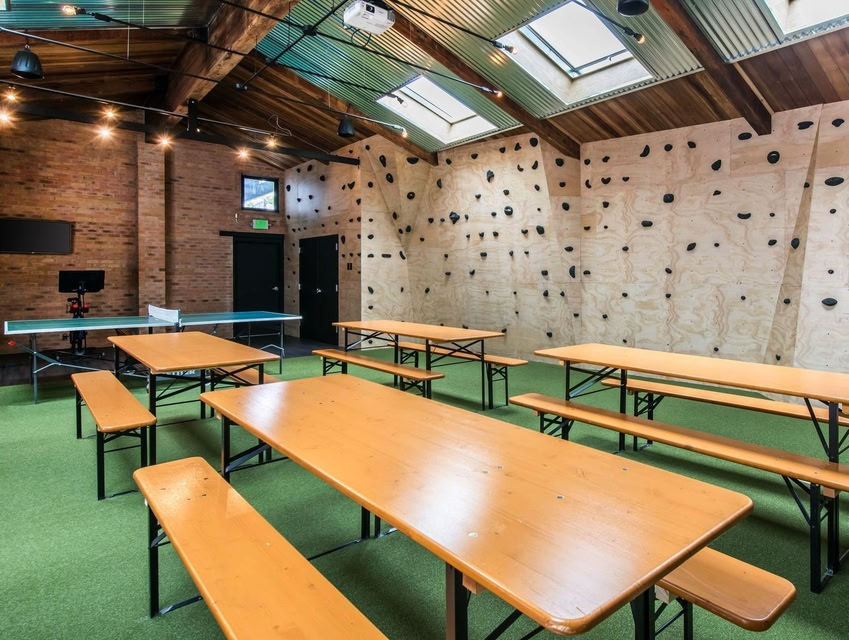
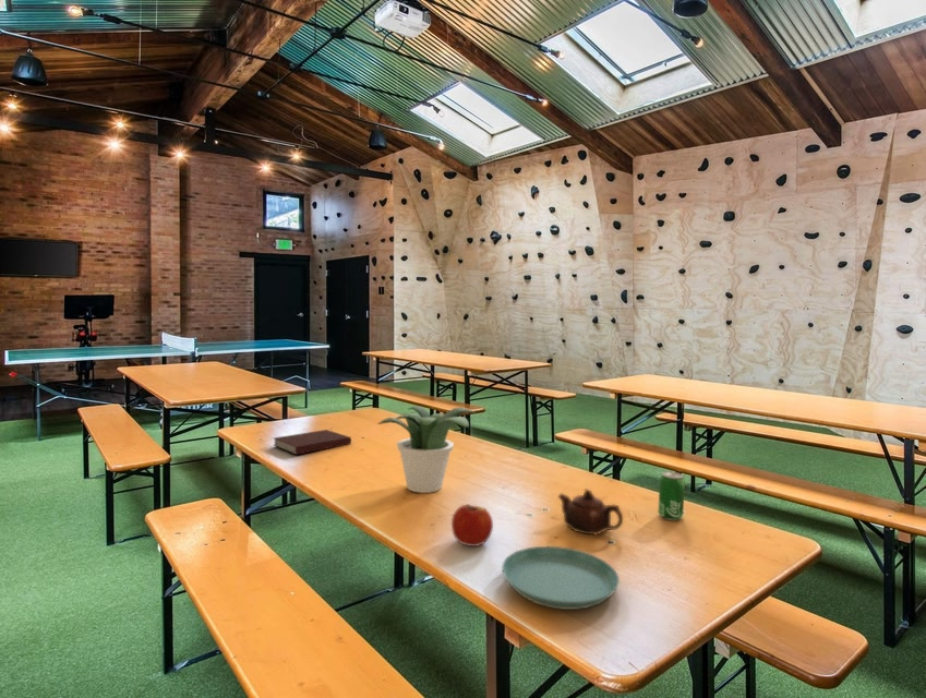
+ teapot (589, 508)
+ apple (472, 522)
+ notebook (312, 441)
+ soda can (671, 495)
+ saucer (558, 577)
+ potted plant (432, 449)
